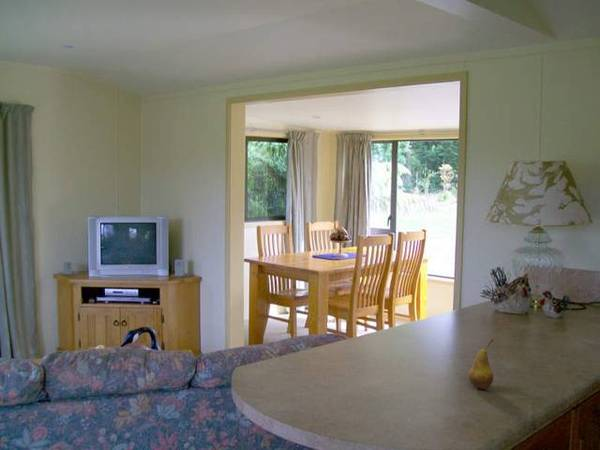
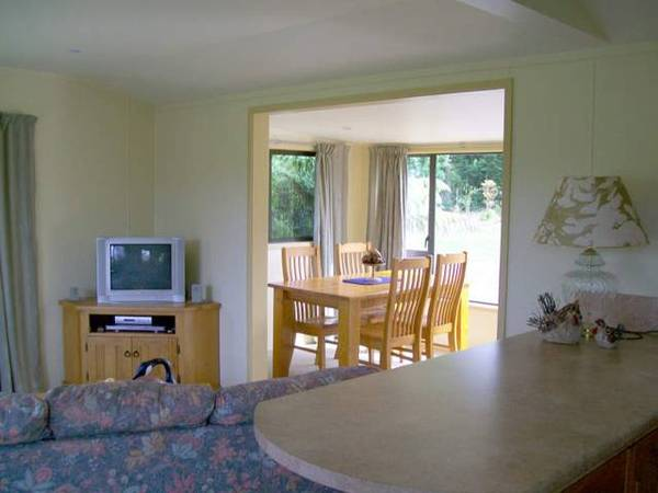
- fruit (481, 363)
